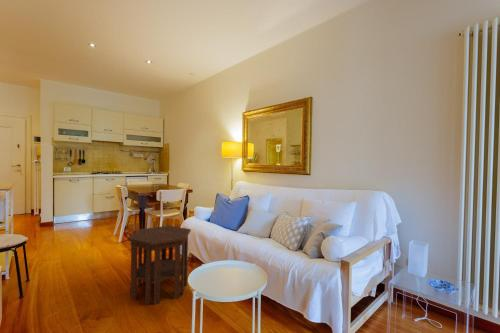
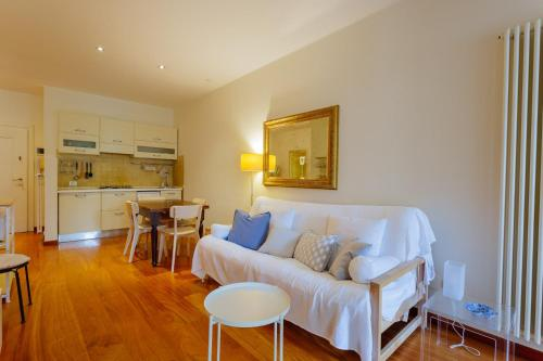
- side table (160, 261)
